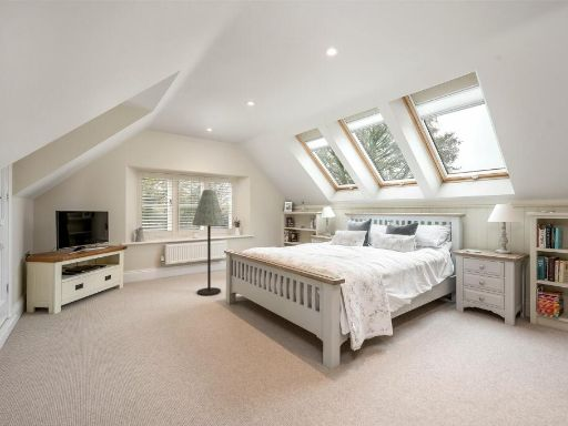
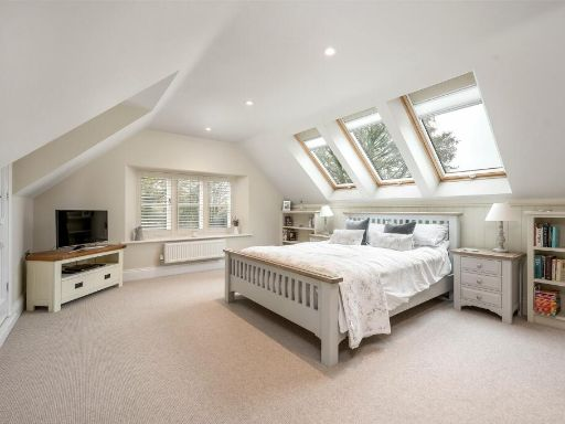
- floor lamp (209, 241)
